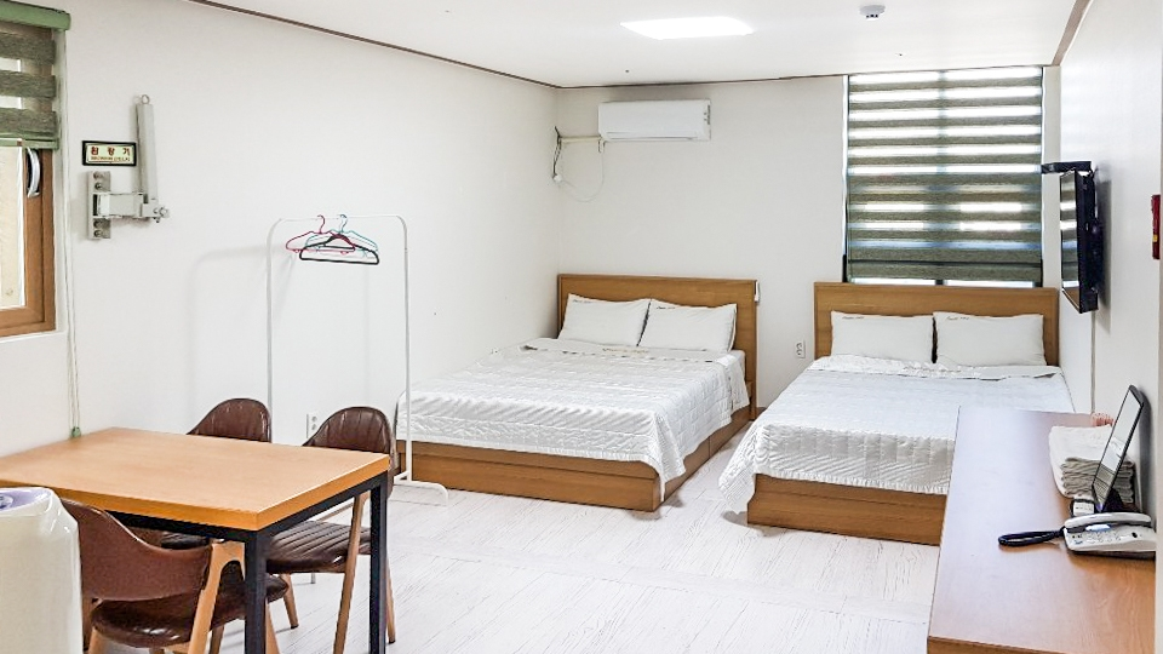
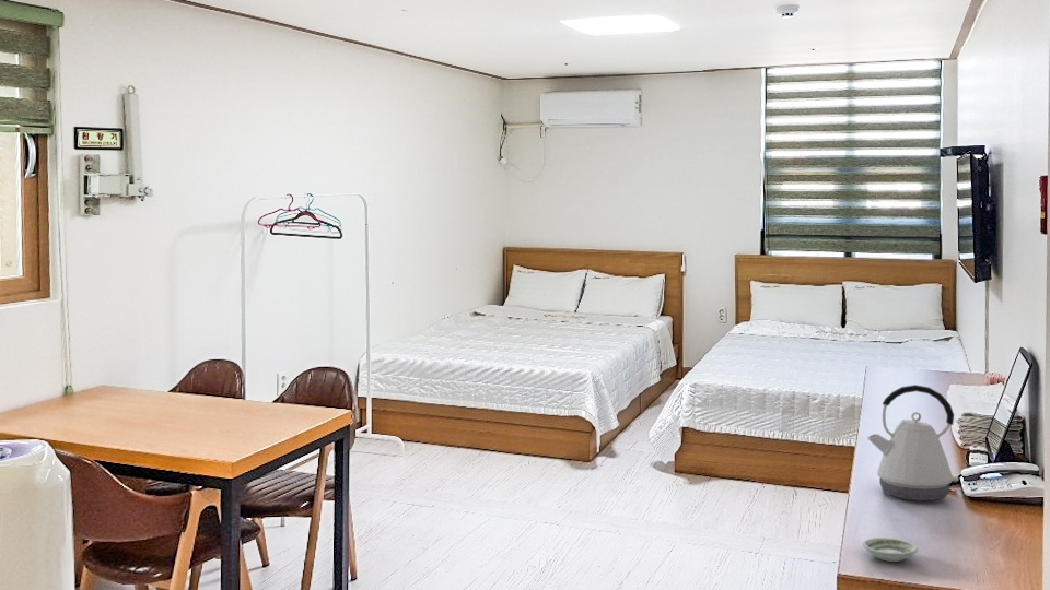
+ kettle (912, 439)
+ saucer (889, 551)
